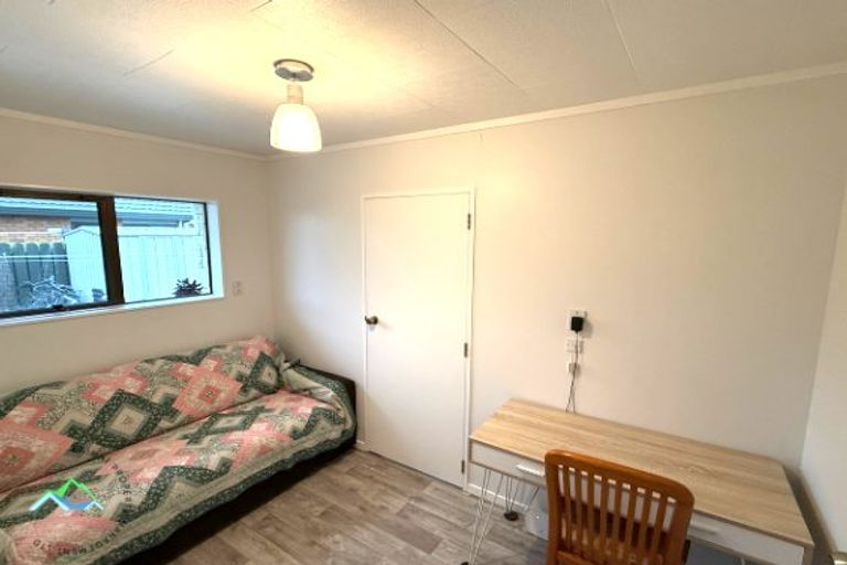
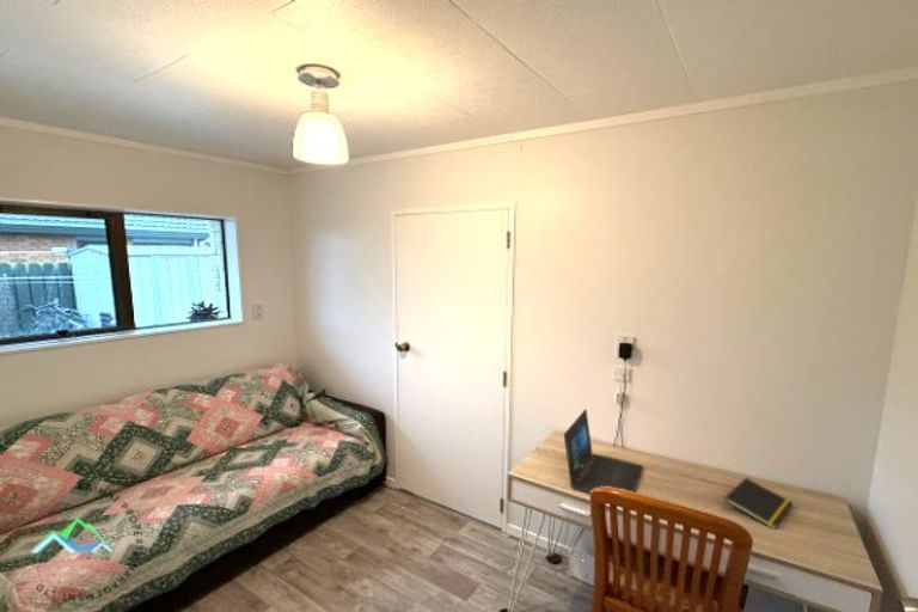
+ notepad (758, 501)
+ laptop (602, 455)
